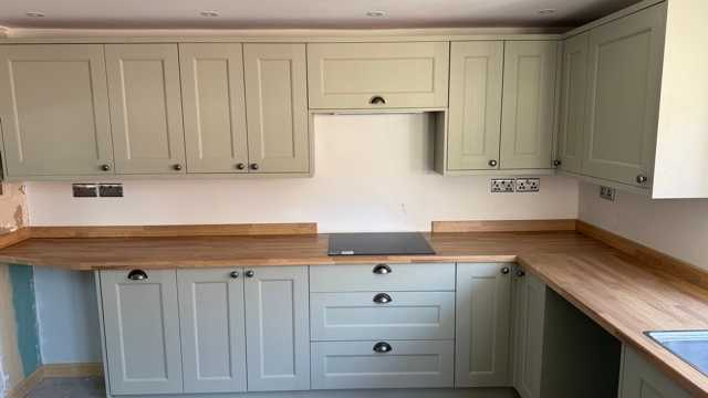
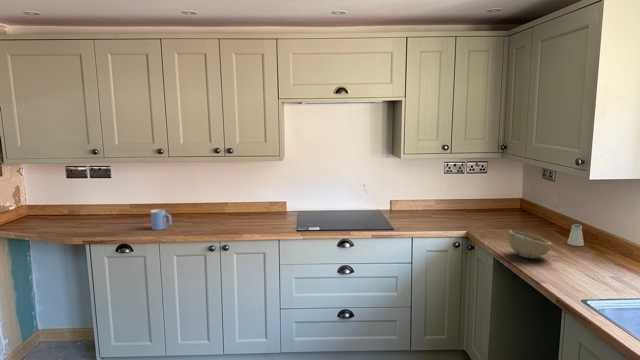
+ bowl (529, 244)
+ mug (160, 219)
+ saltshaker (576, 234)
